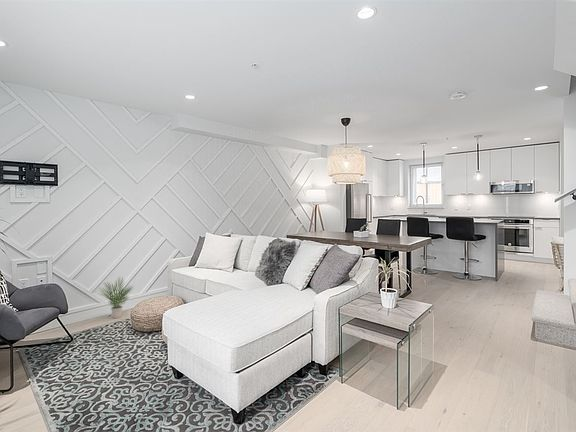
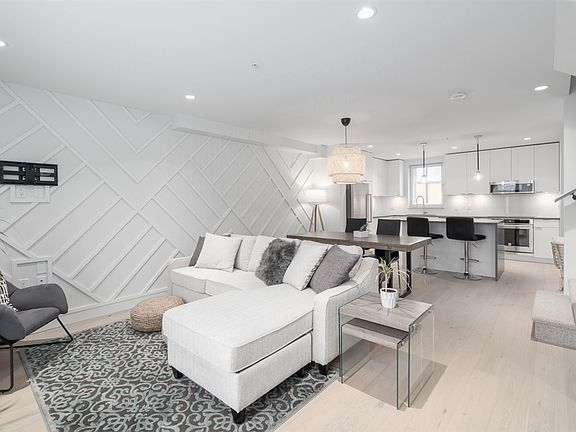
- potted plant (116, 298)
